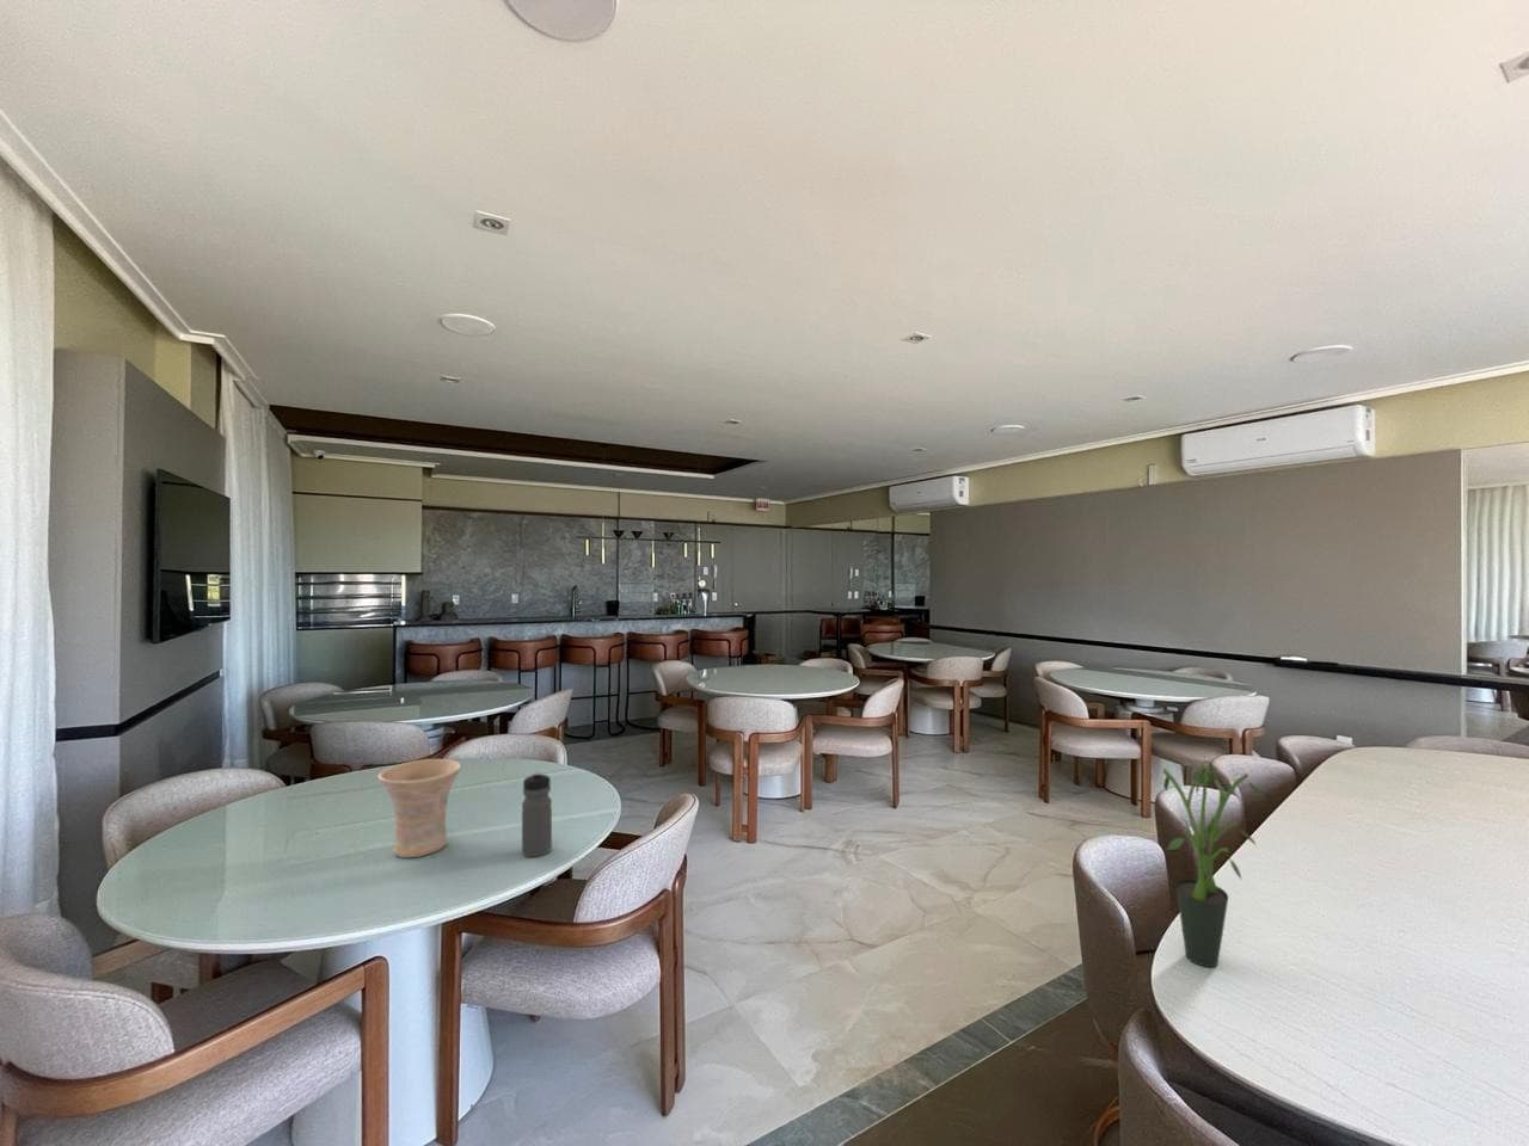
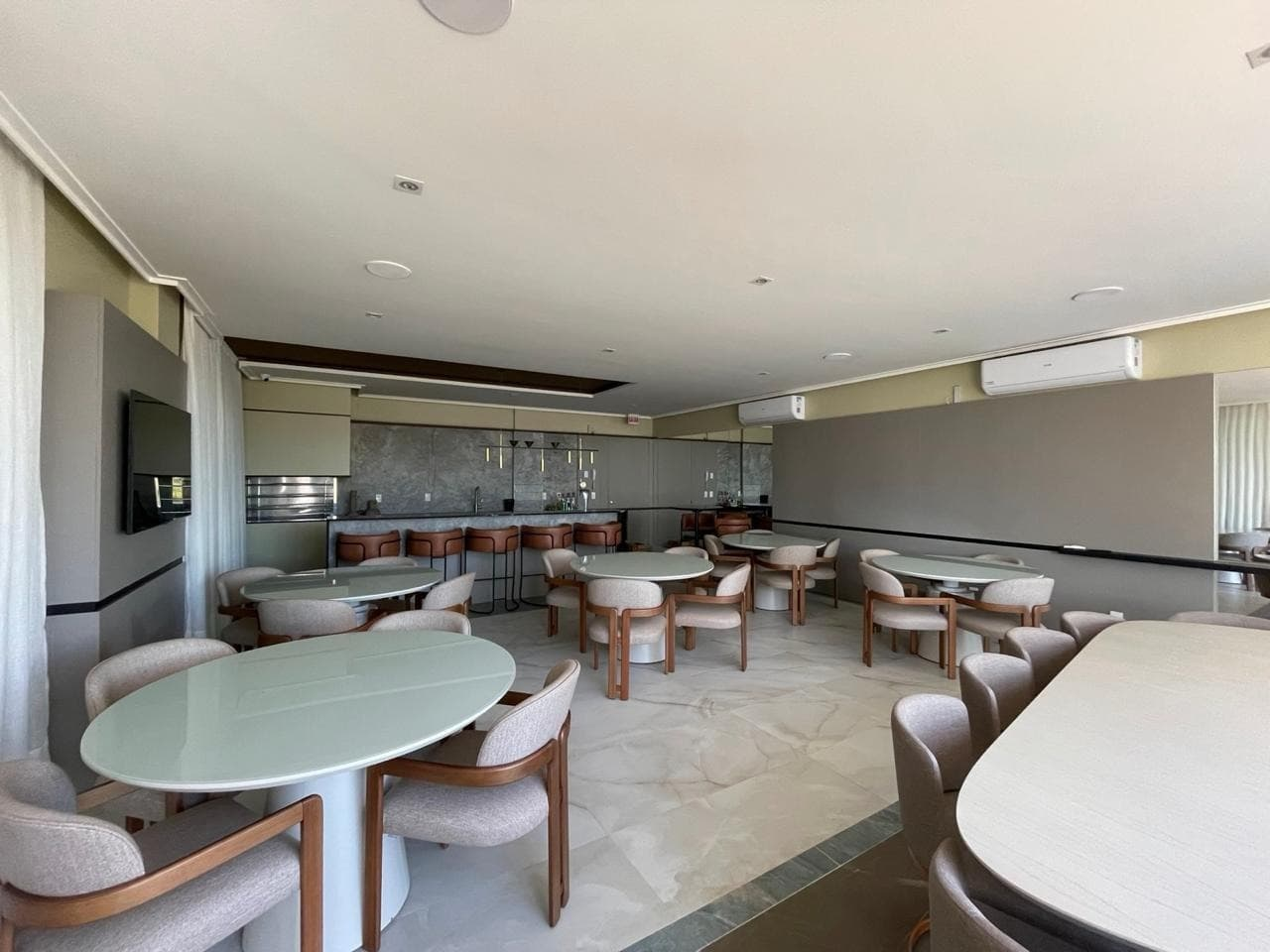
- vase (420, 808)
- potted plant (1211, 860)
- water bottle (536, 810)
